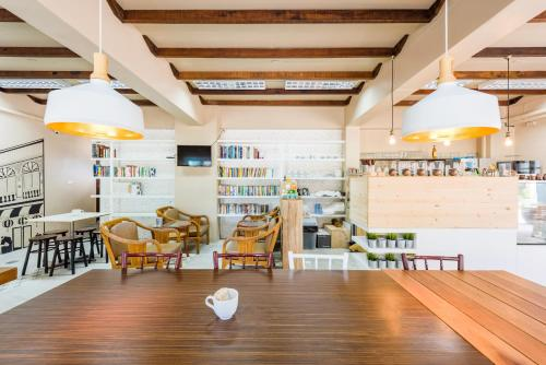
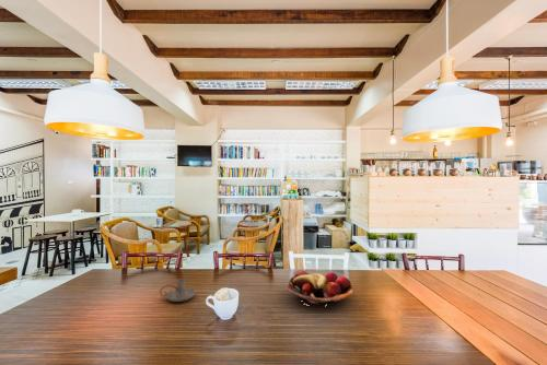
+ fruit basket (319, 285)
+ candle holder (177, 289)
